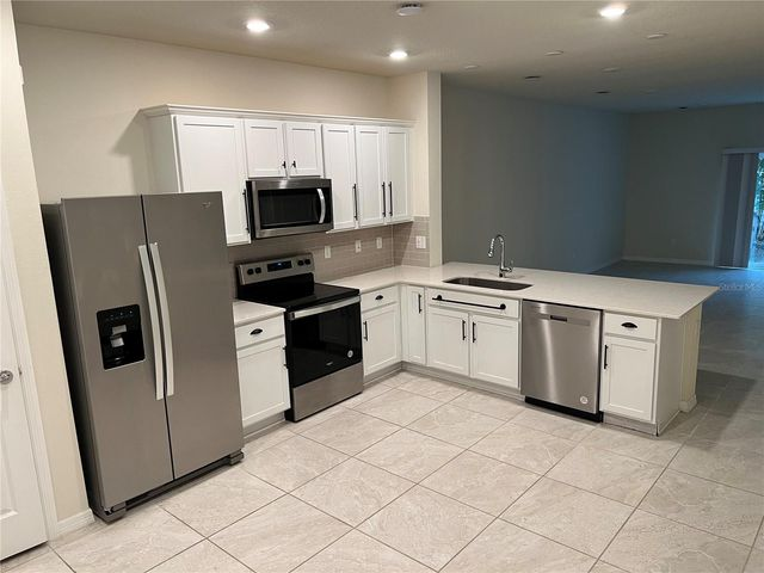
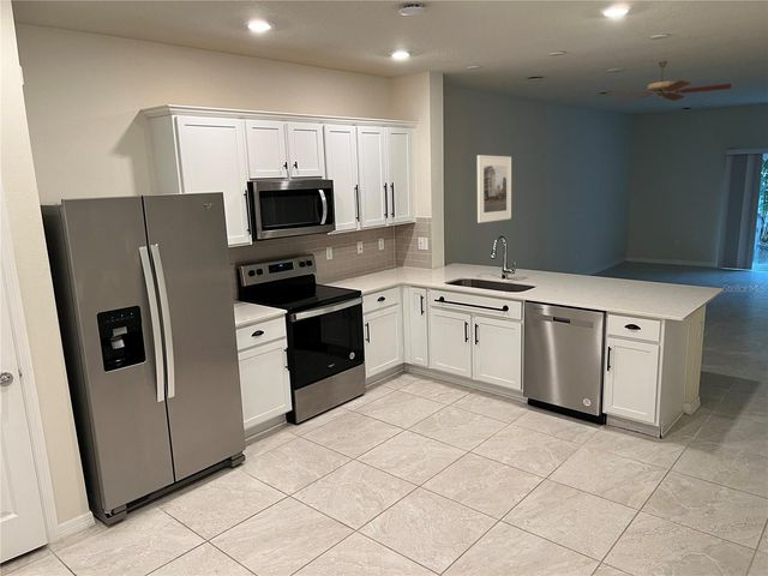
+ ceiling fan (666, 82)
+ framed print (494, 188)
